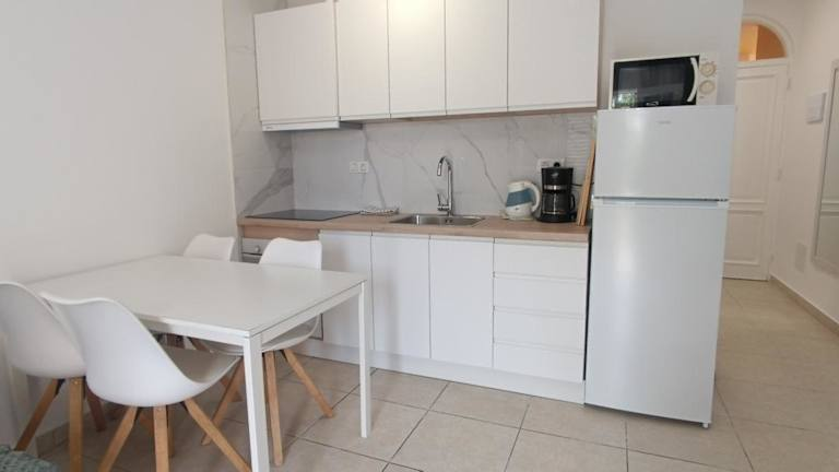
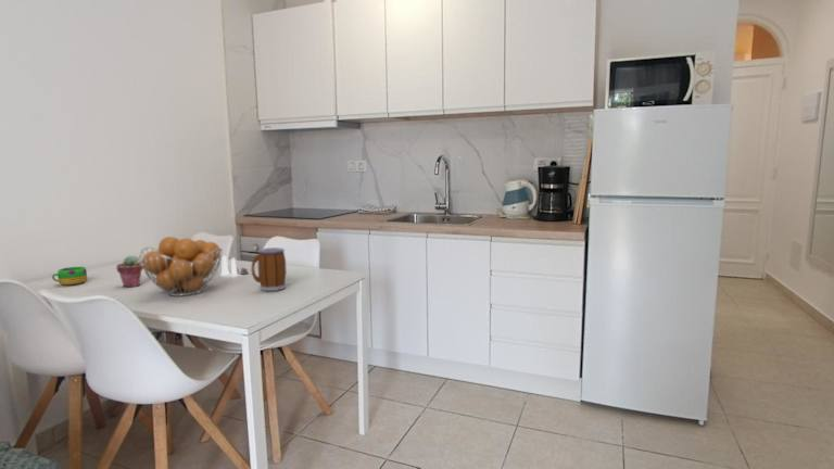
+ potted succulent (130, 270)
+ salt and pepper shaker set (231, 264)
+ mug (269, 269)
+ mug (68, 276)
+ fruit basket (182, 264)
